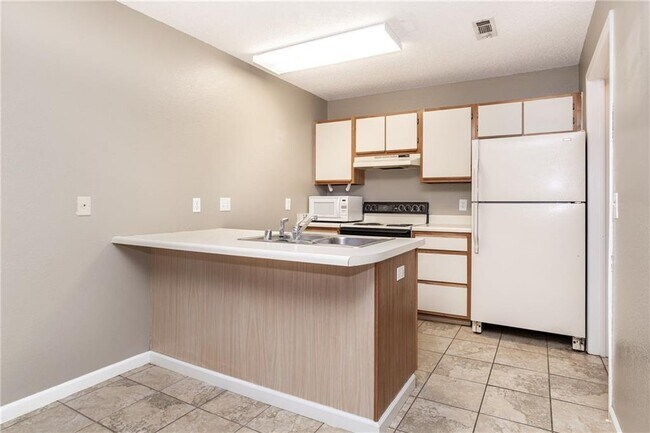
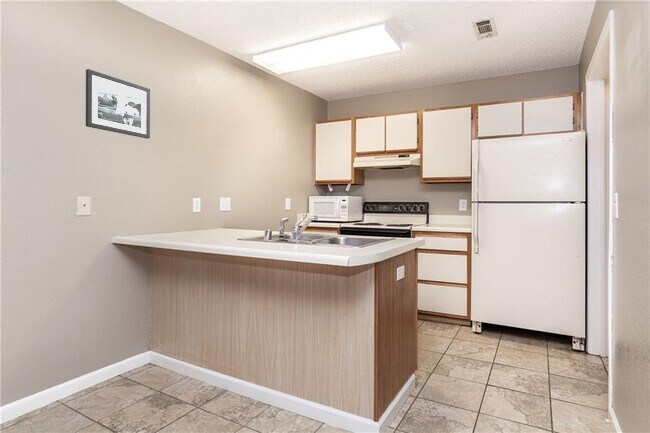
+ picture frame (120, 106)
